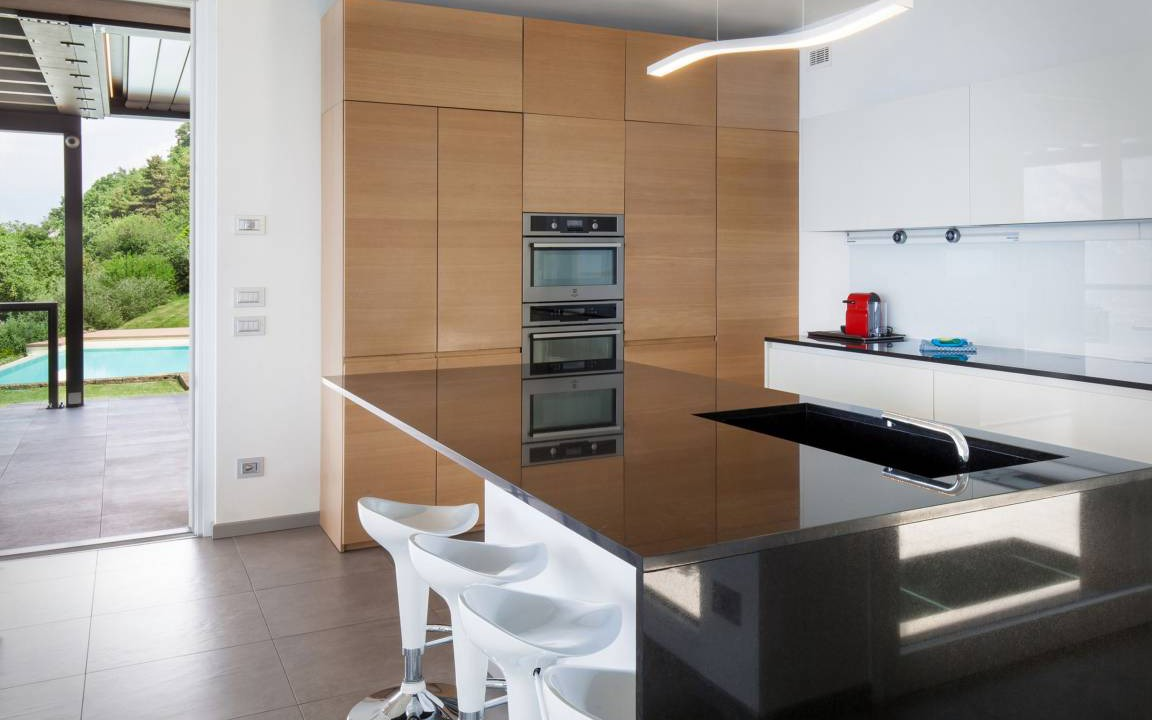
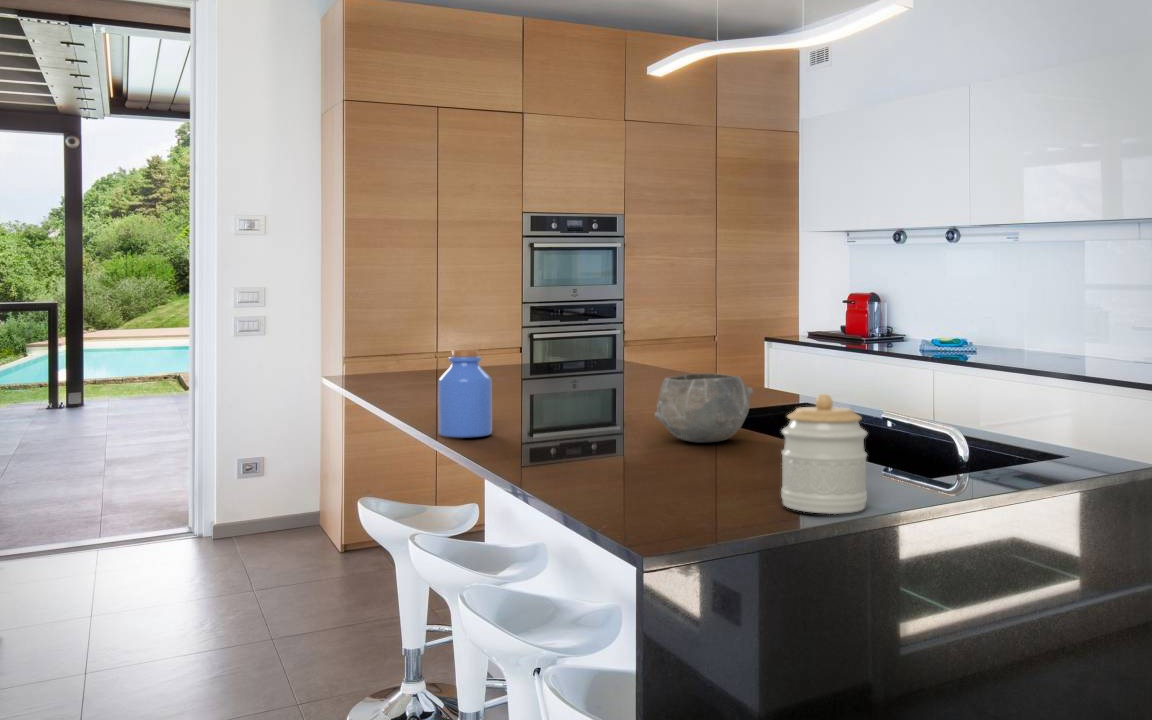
+ jar (823, 450)
+ jar (465, 392)
+ bowl (702, 407)
